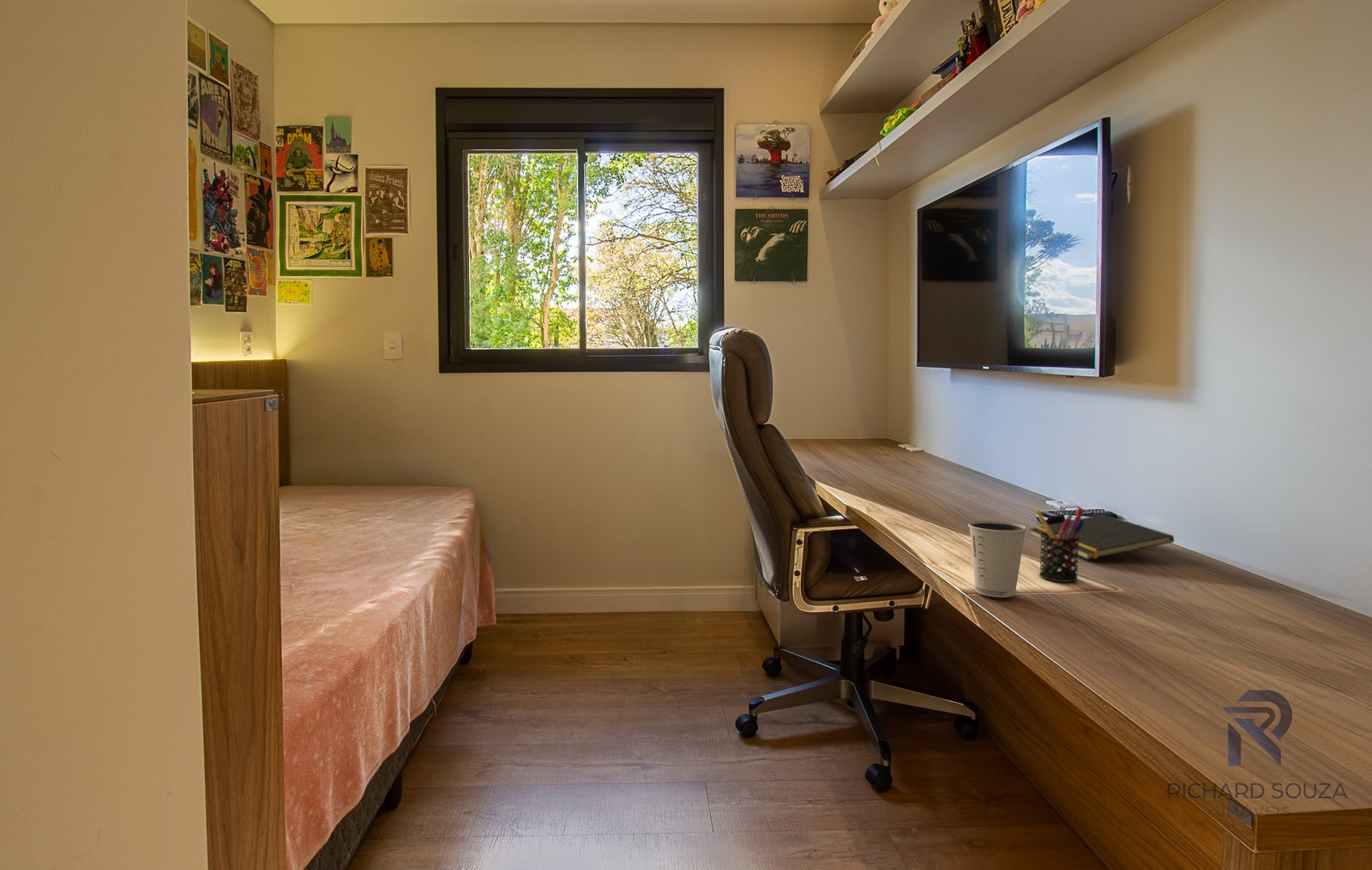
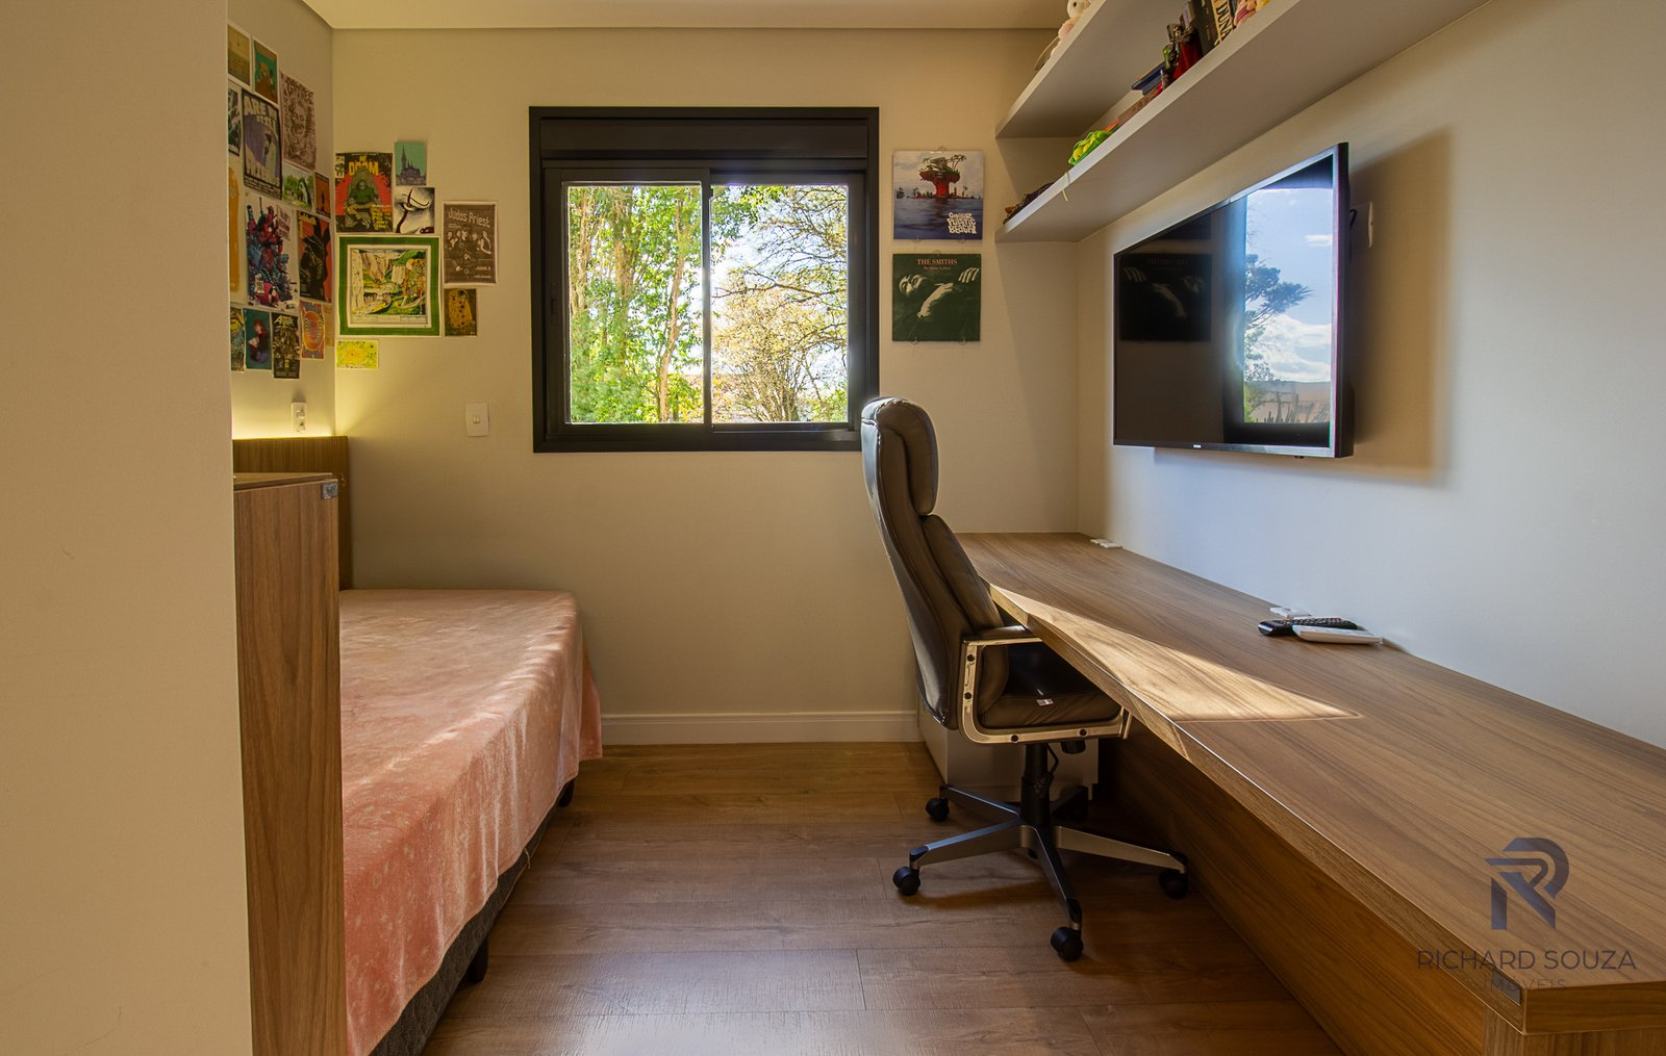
- dixie cup (996, 559)
- notepad (1096, 535)
- pen holder (1062, 541)
